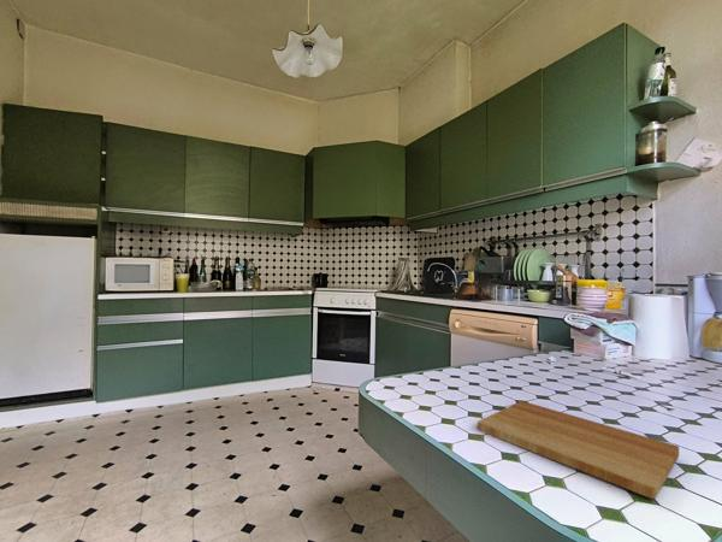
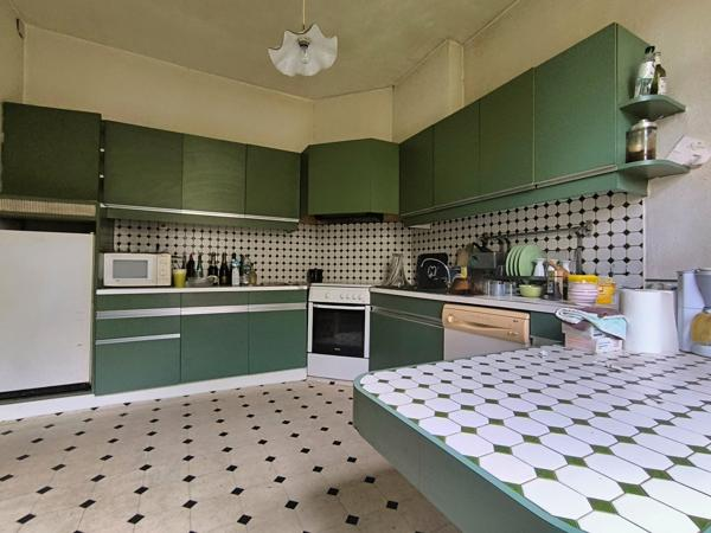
- cutting board (570, 437)
